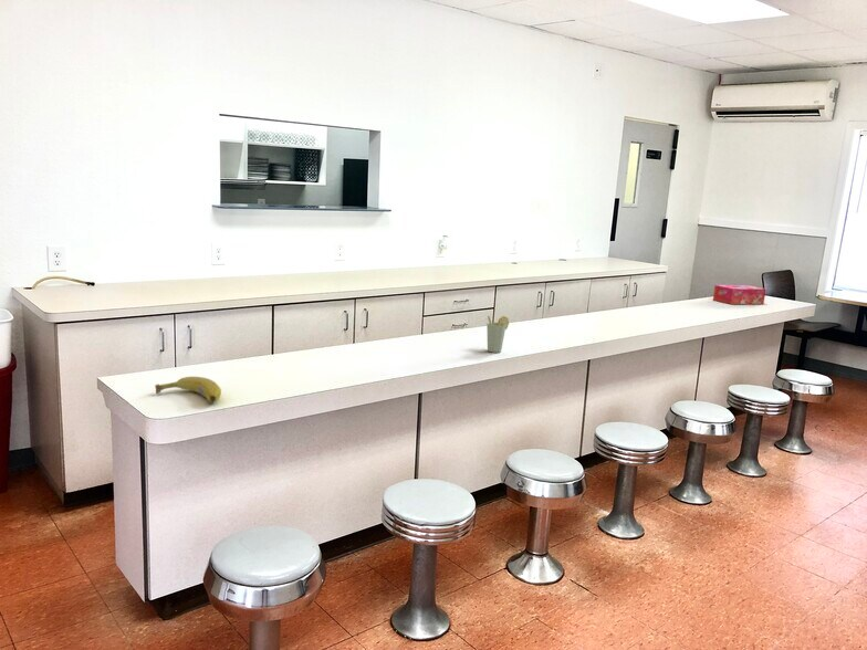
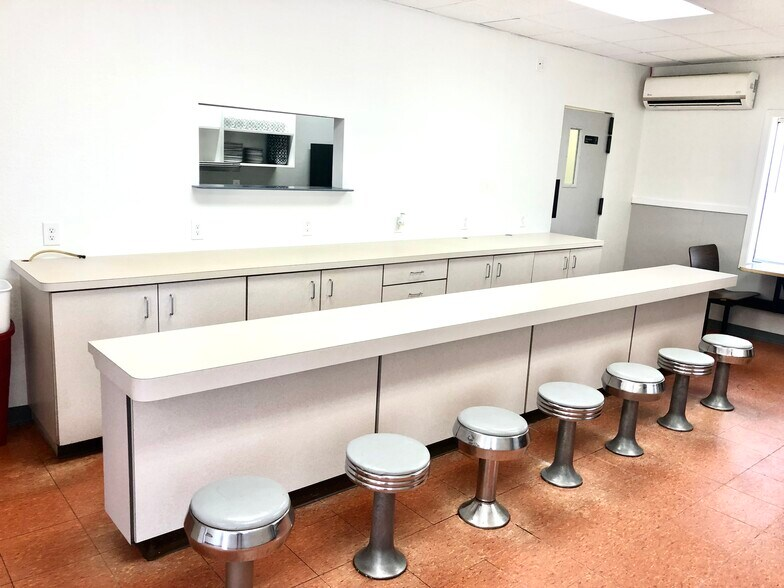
- cup (497, 333)
- fruit (188, 389)
- tissue box (739, 294)
